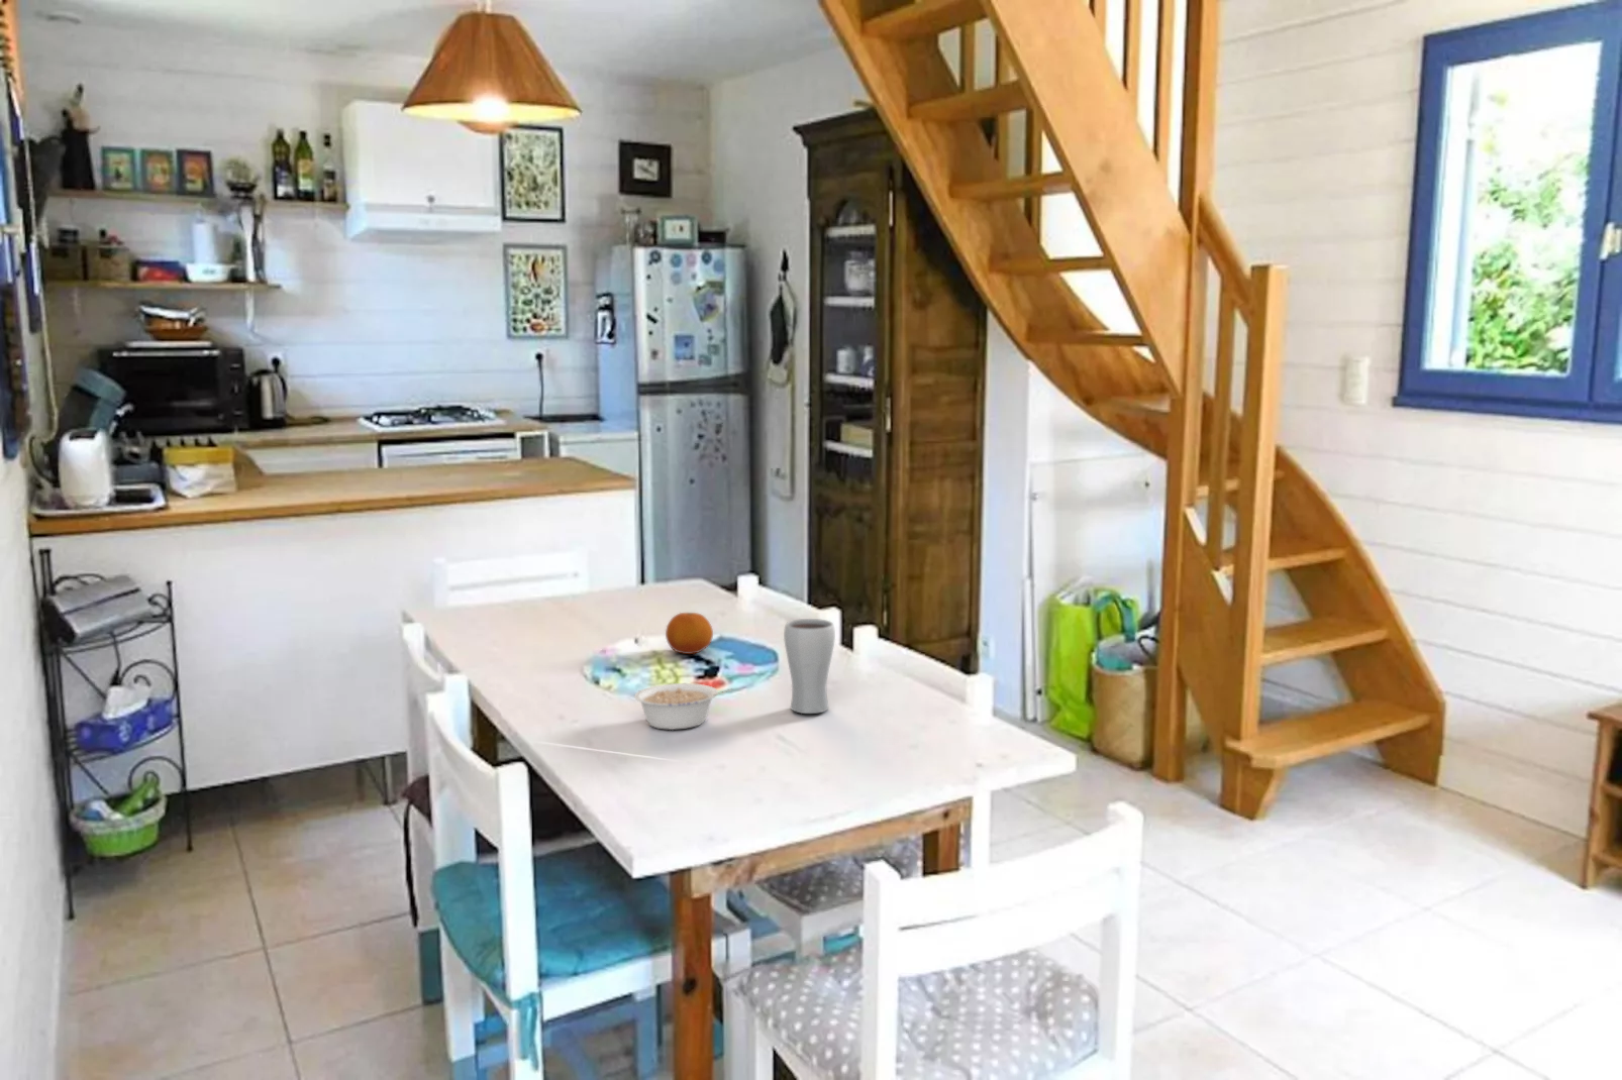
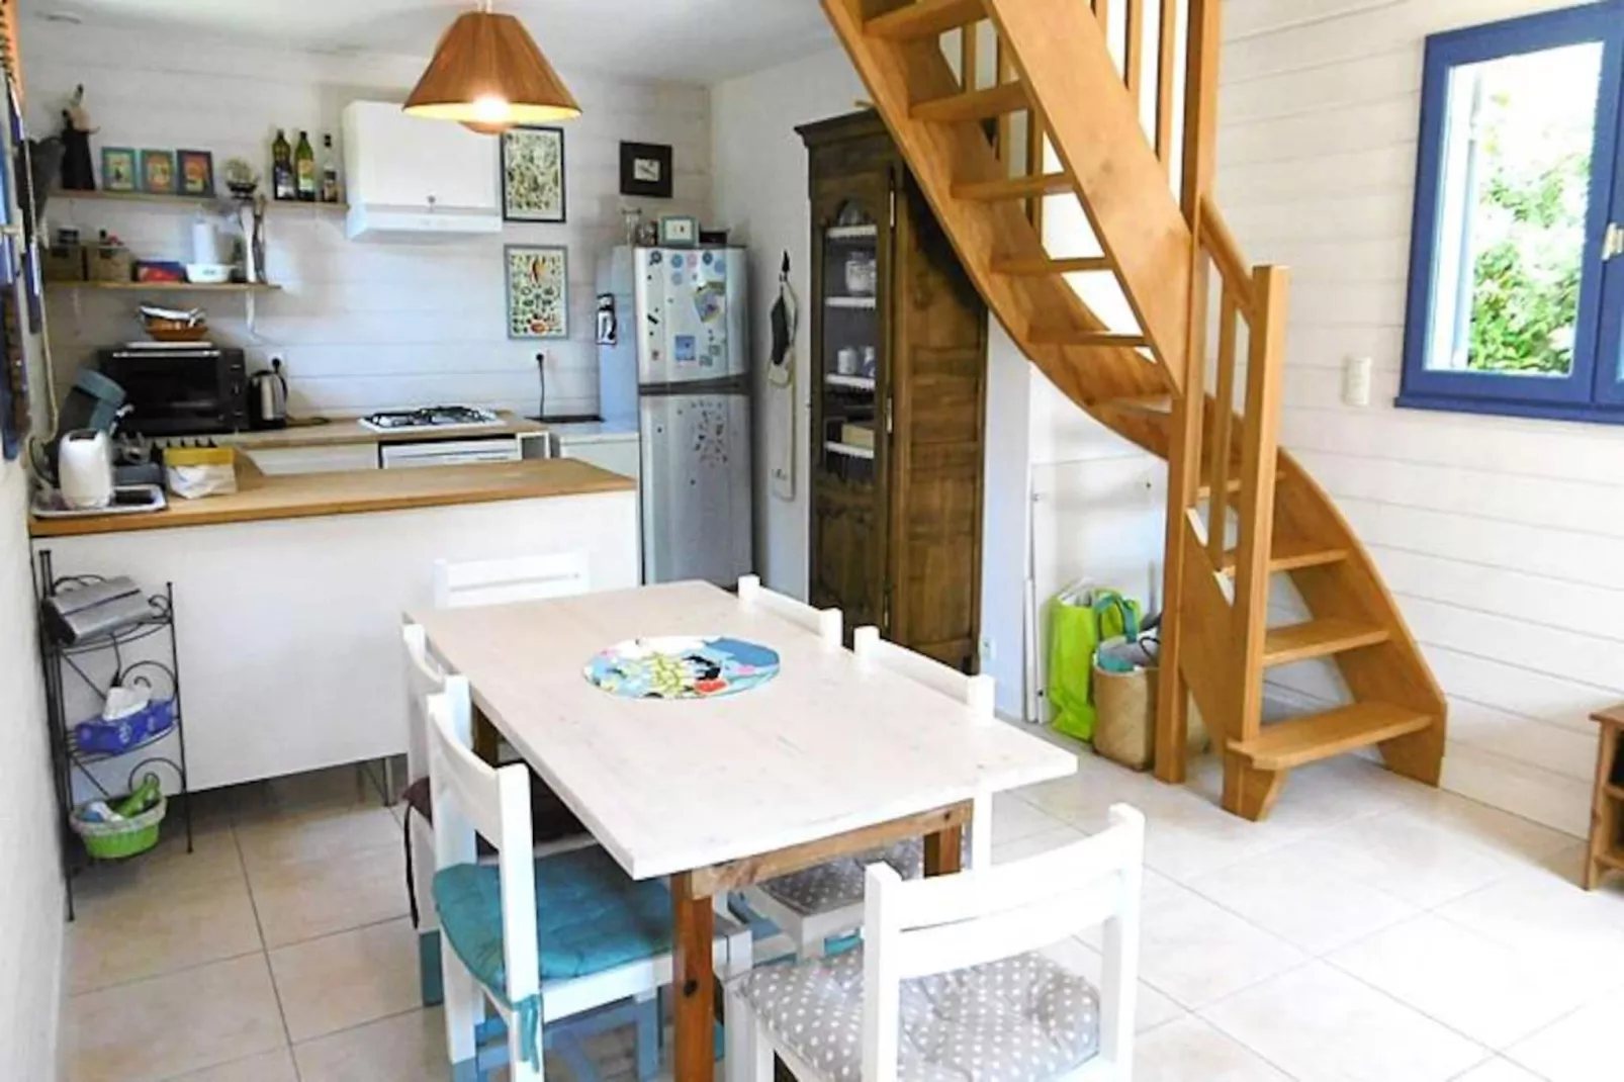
- fruit (689, 633)
- legume (680, 704)
- drinking glass (809, 667)
